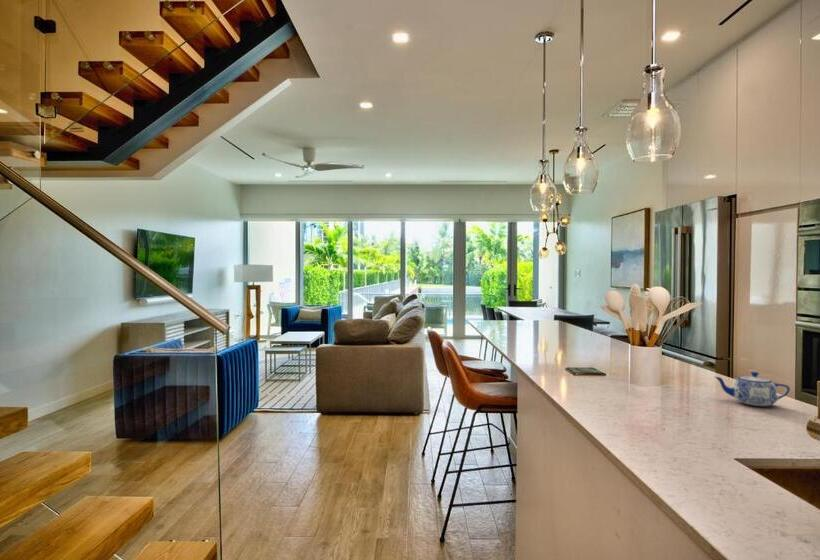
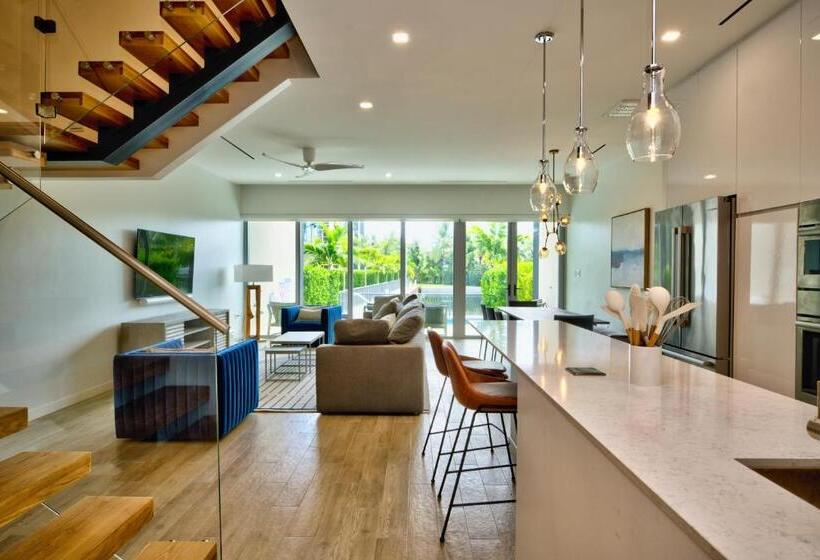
- teapot (750, 387)
